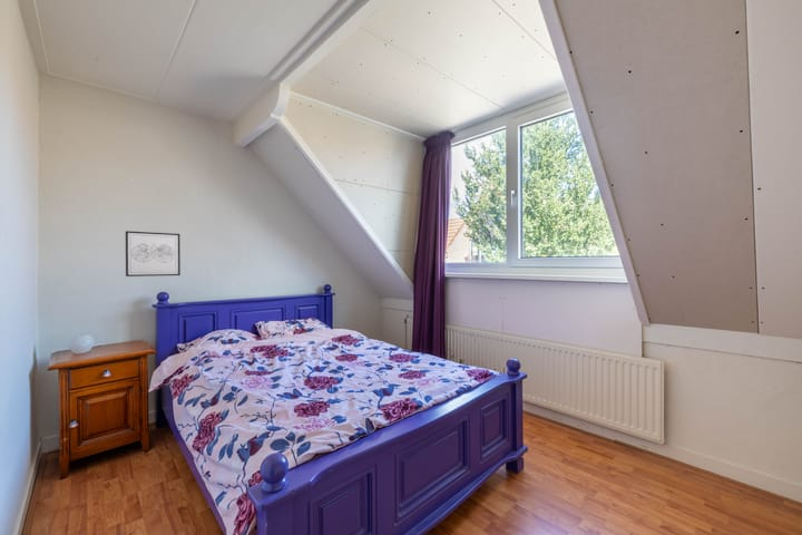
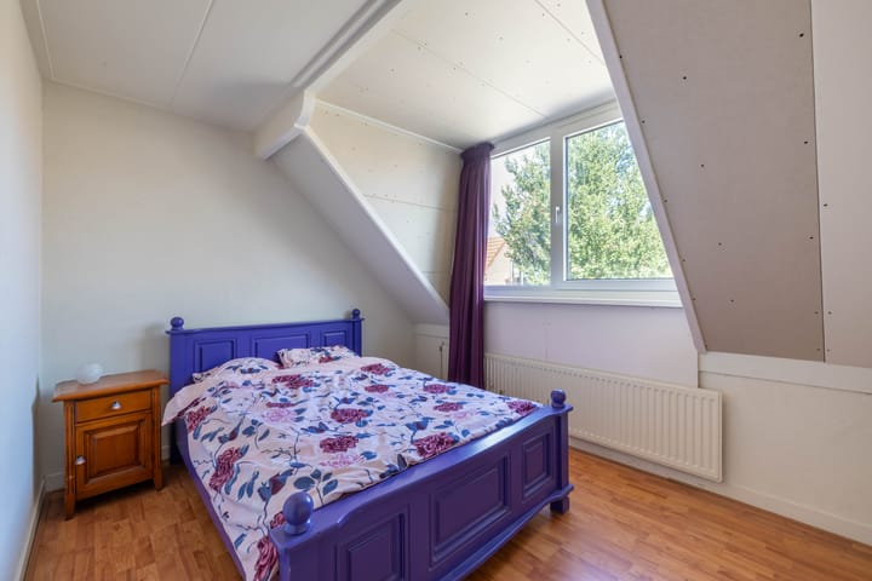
- wall art (154, 254)
